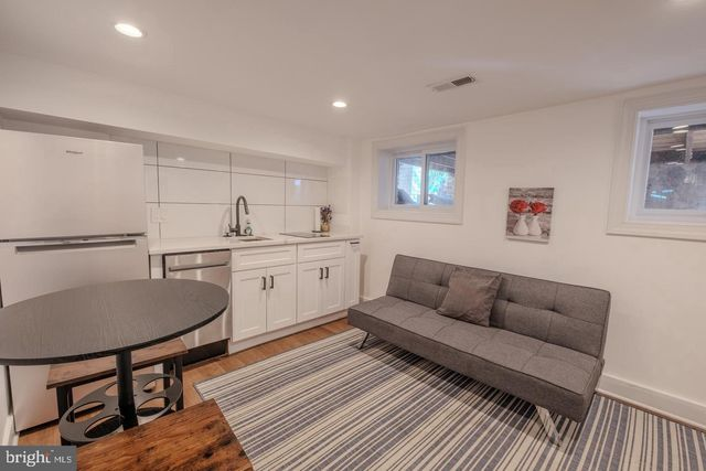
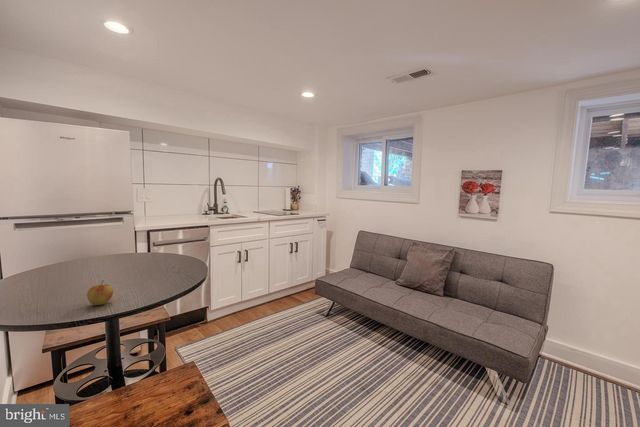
+ apple (100, 292)
